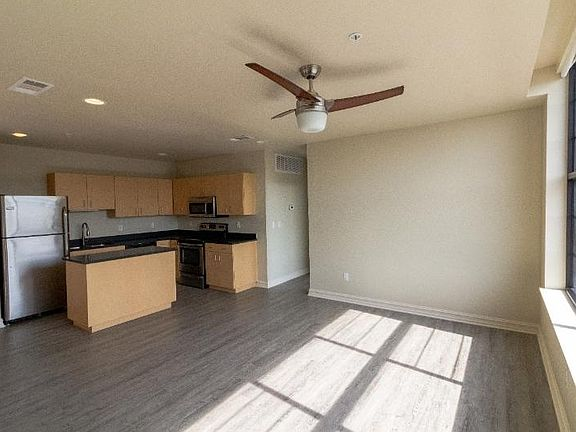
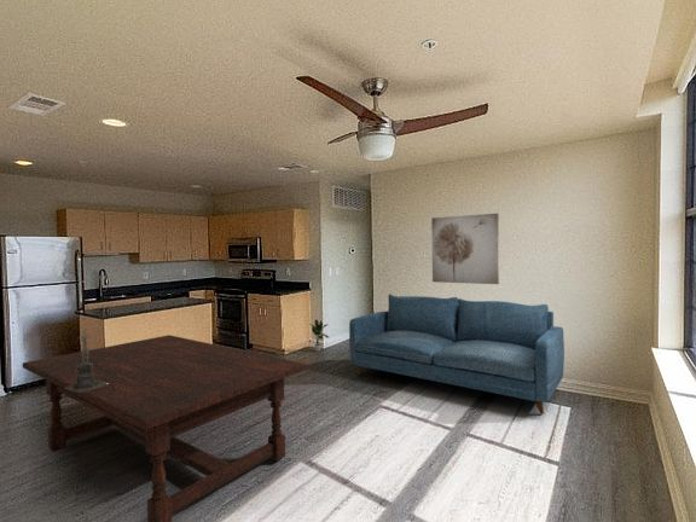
+ sofa (448, 341)
+ dining table (162, 408)
+ potted plant (318, 335)
+ candle holder (86, 356)
+ wall art (463, 249)
